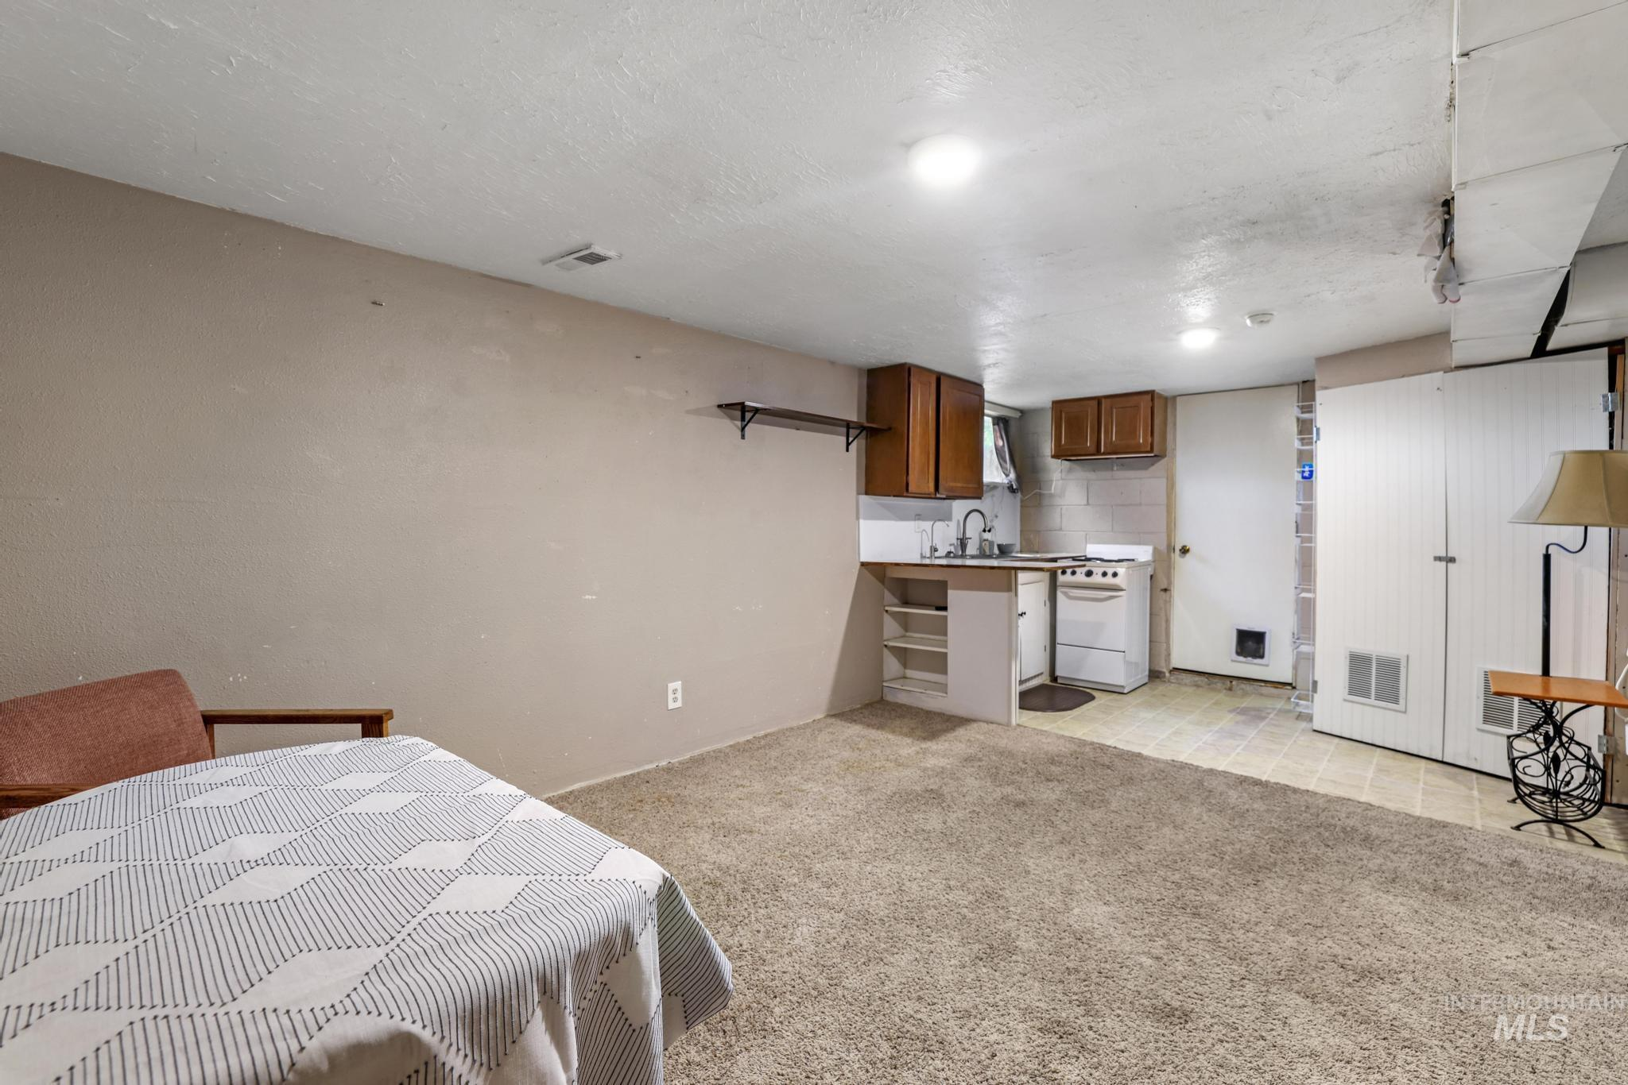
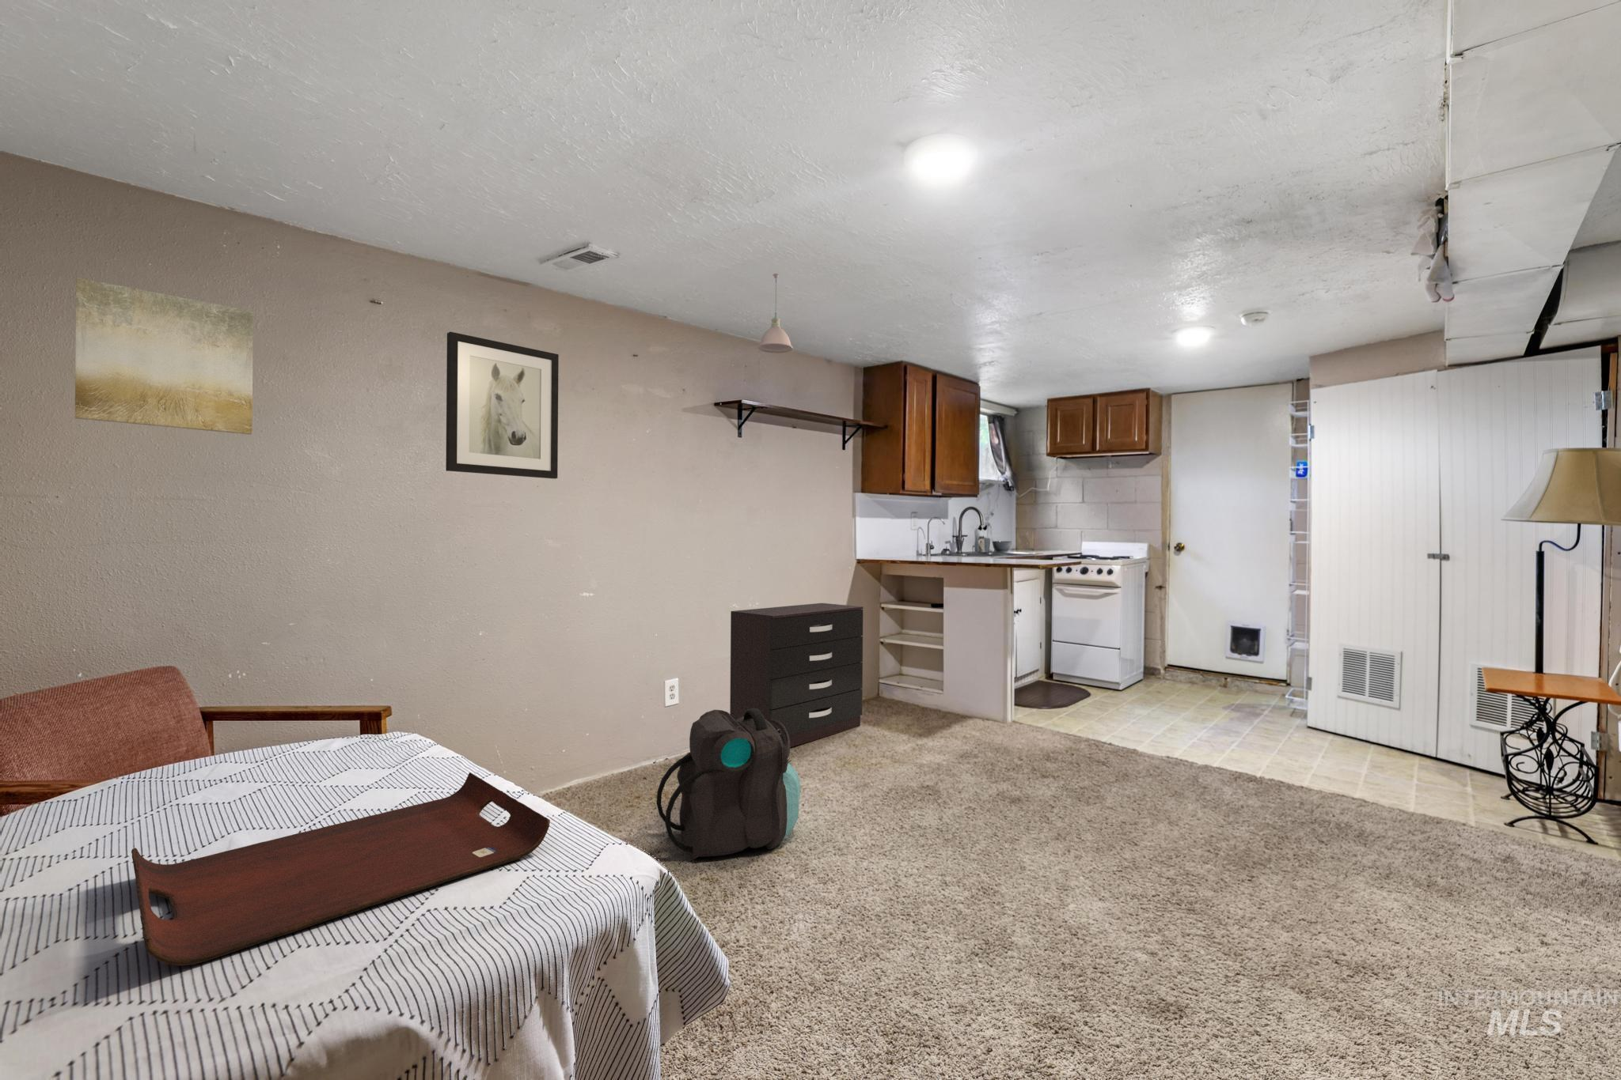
+ pendant light (776, 312)
+ wall art (505, 410)
+ dresser (800, 671)
+ backpack (733, 775)
+ wall art (169, 362)
+ serving tray (351, 847)
